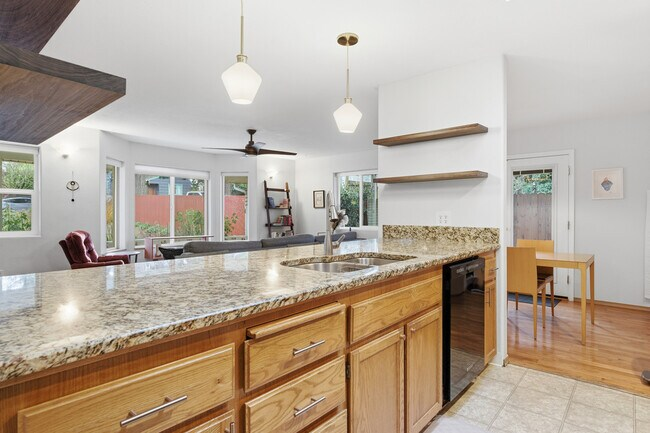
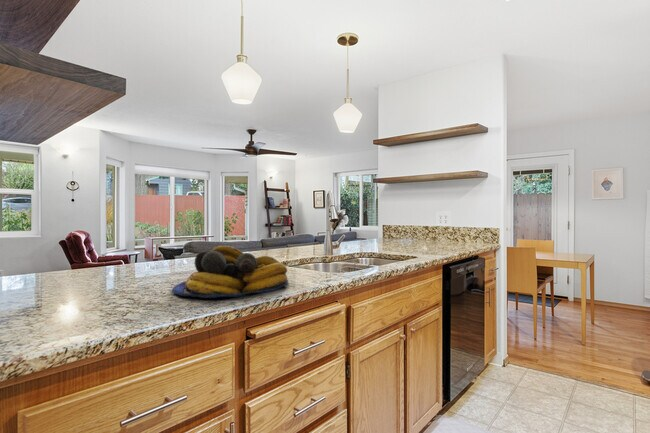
+ fruit bowl (232, 266)
